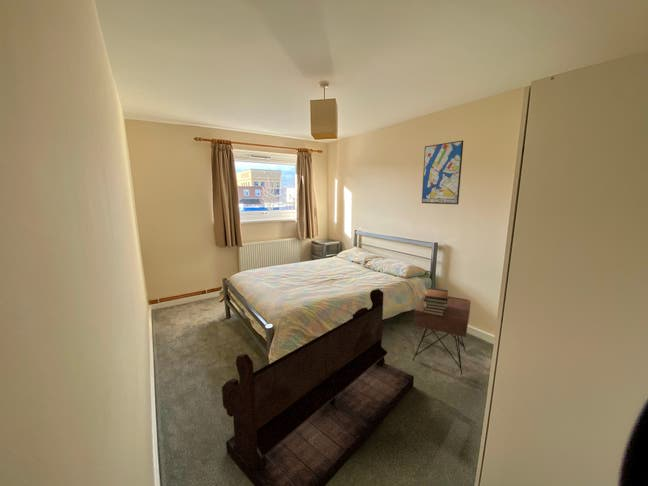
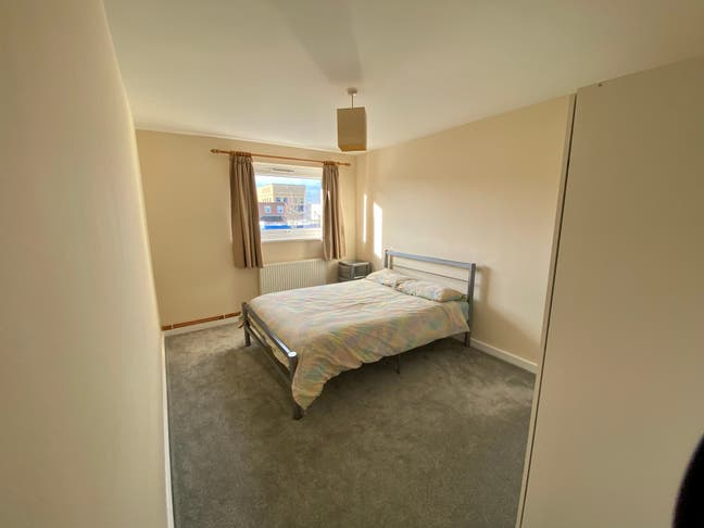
- book stack (435, 300)
- wall art (440, 174)
- nightstand (442, 329)
- bench (332, 366)
